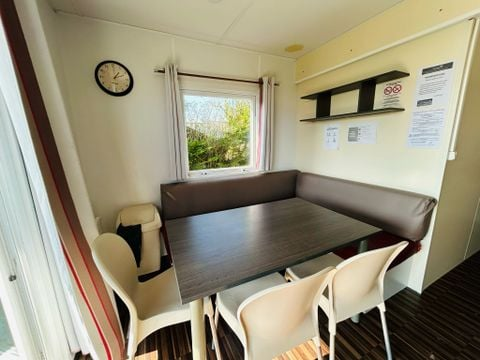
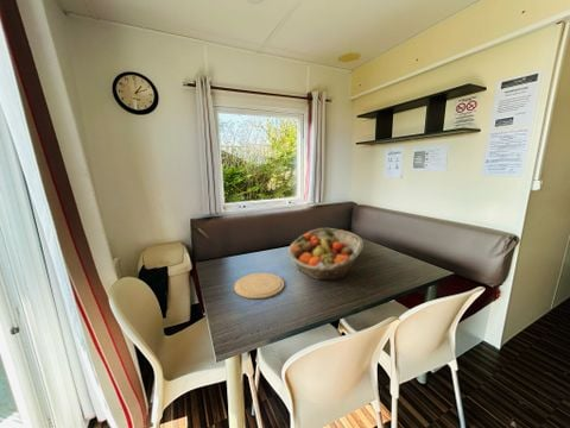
+ plate (259, 284)
+ fruit basket (323, 251)
